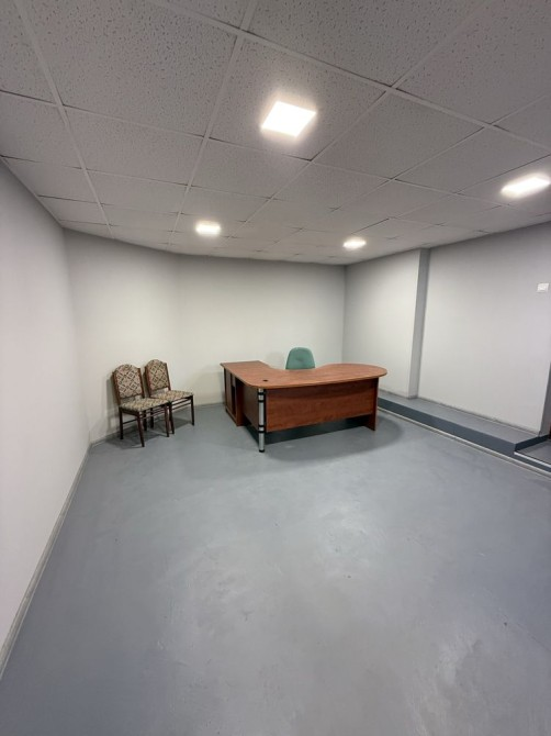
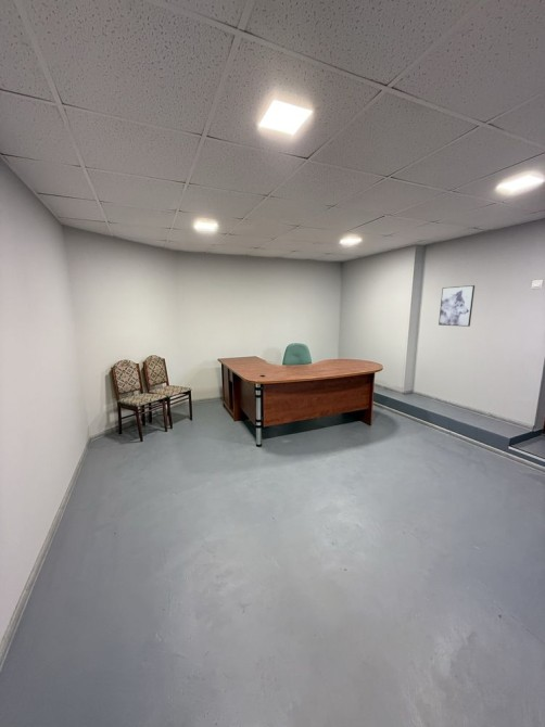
+ wall art (455, 306)
